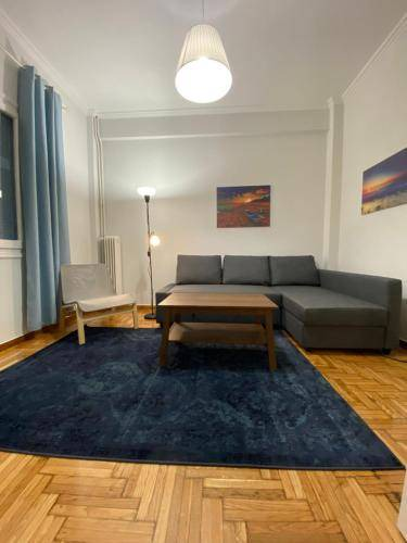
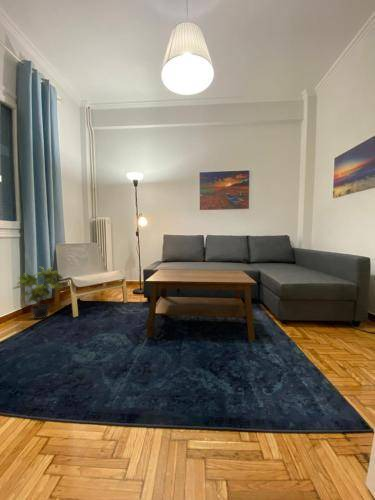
+ potted plant (41, 291)
